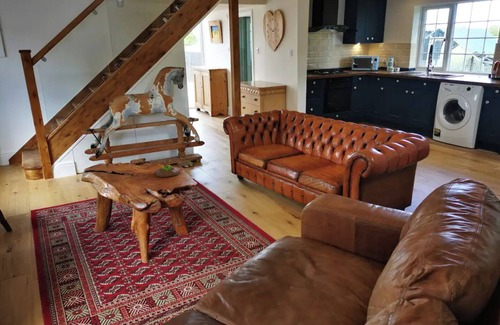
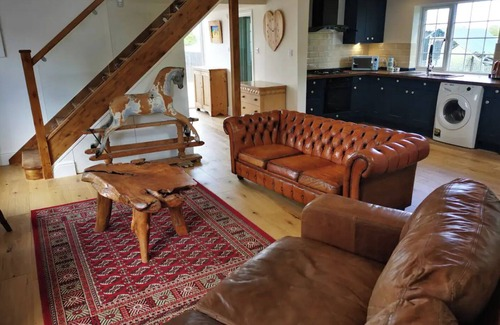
- succulent planter (166, 166)
